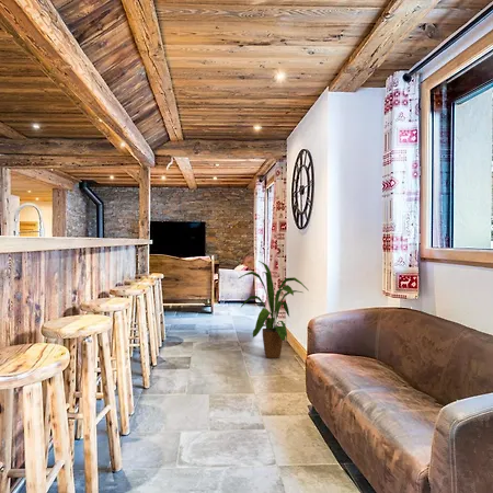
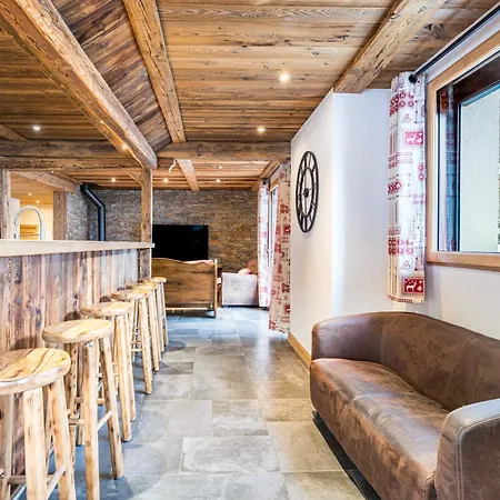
- house plant (272, 310)
